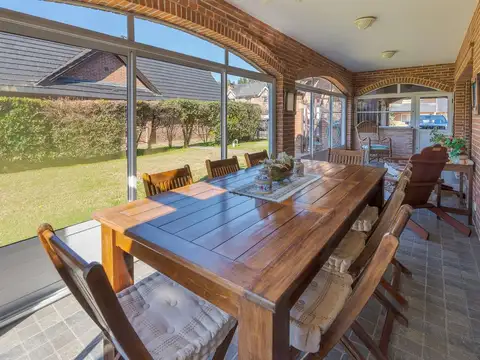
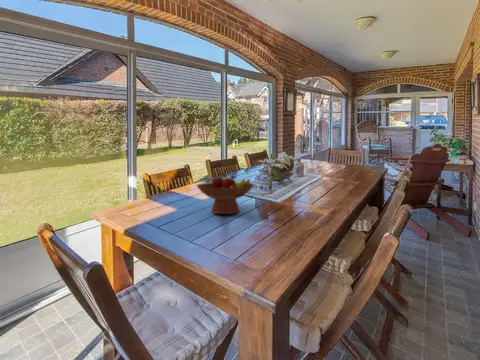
+ fruit bowl (225, 193)
